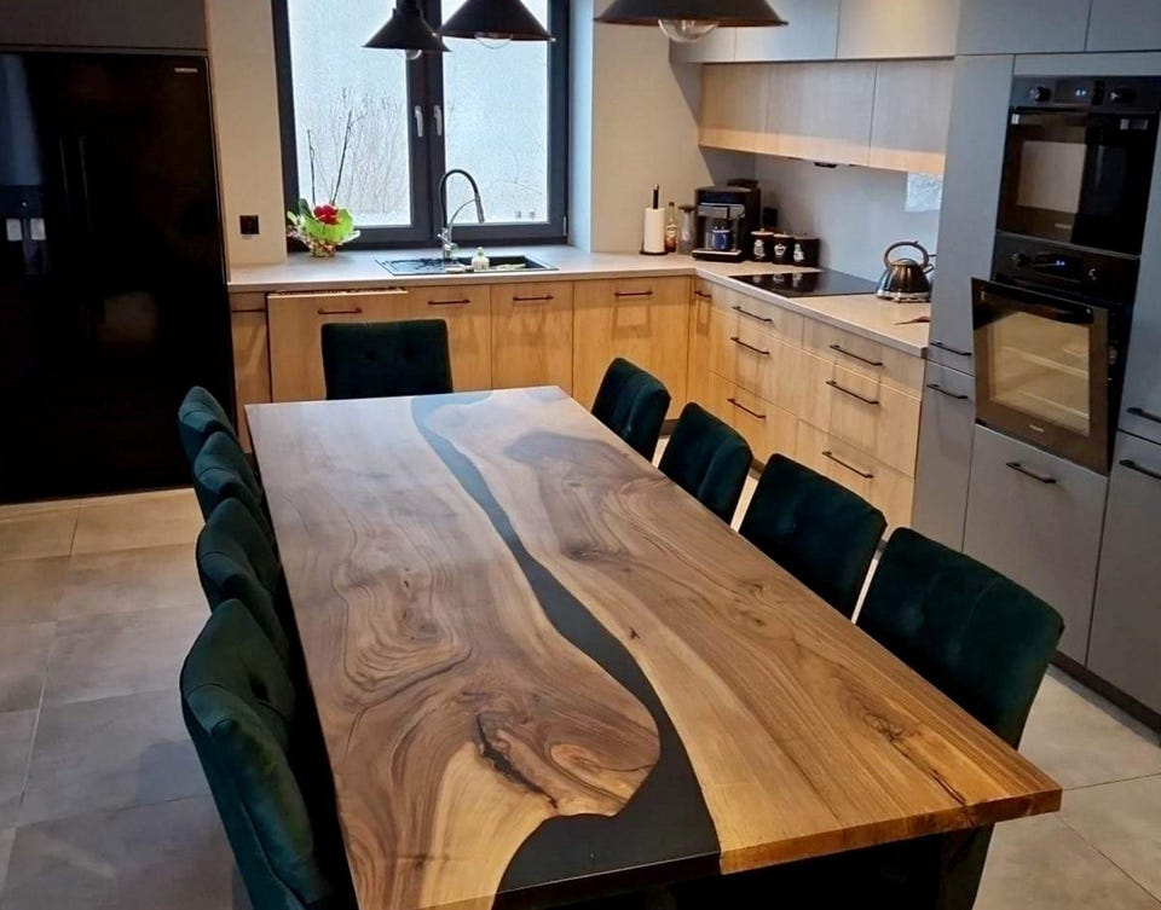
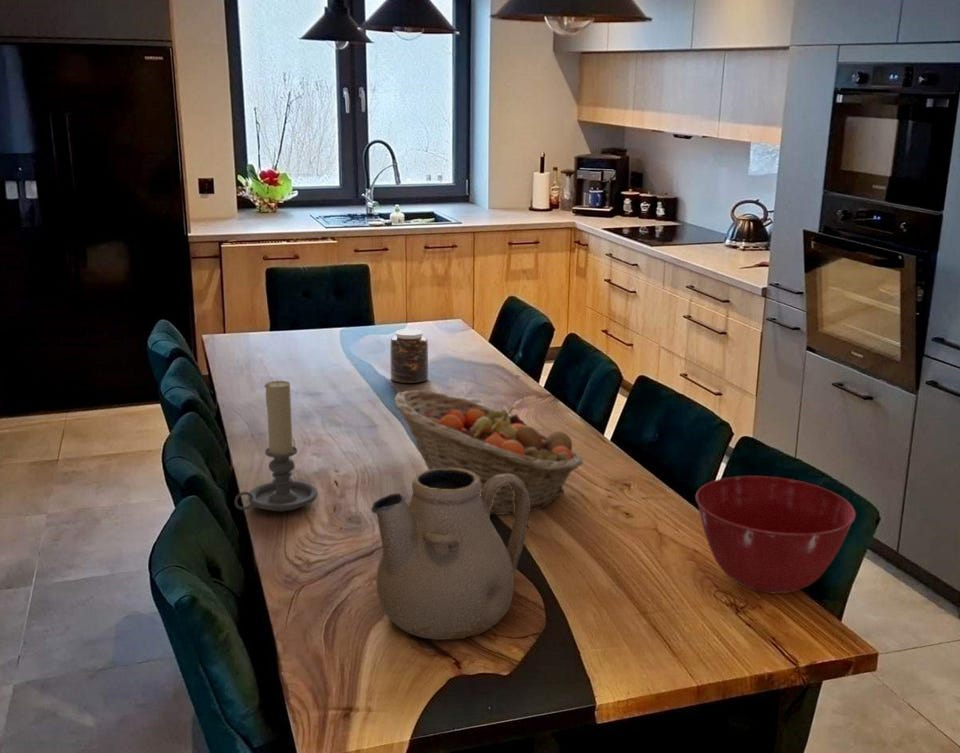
+ teapot (448, 544)
+ candle holder (273, 444)
+ mixing bowl (770, 540)
+ jar (409, 355)
+ fruit basket (486, 444)
